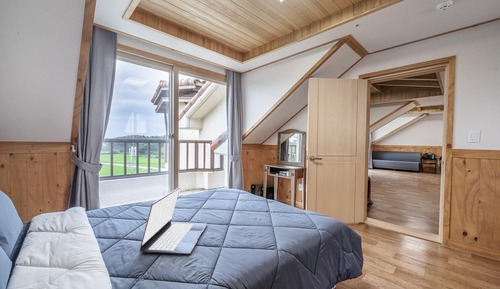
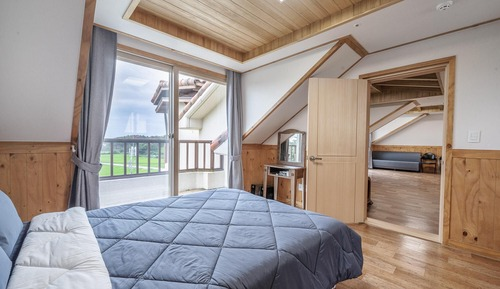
- laptop (172, 215)
